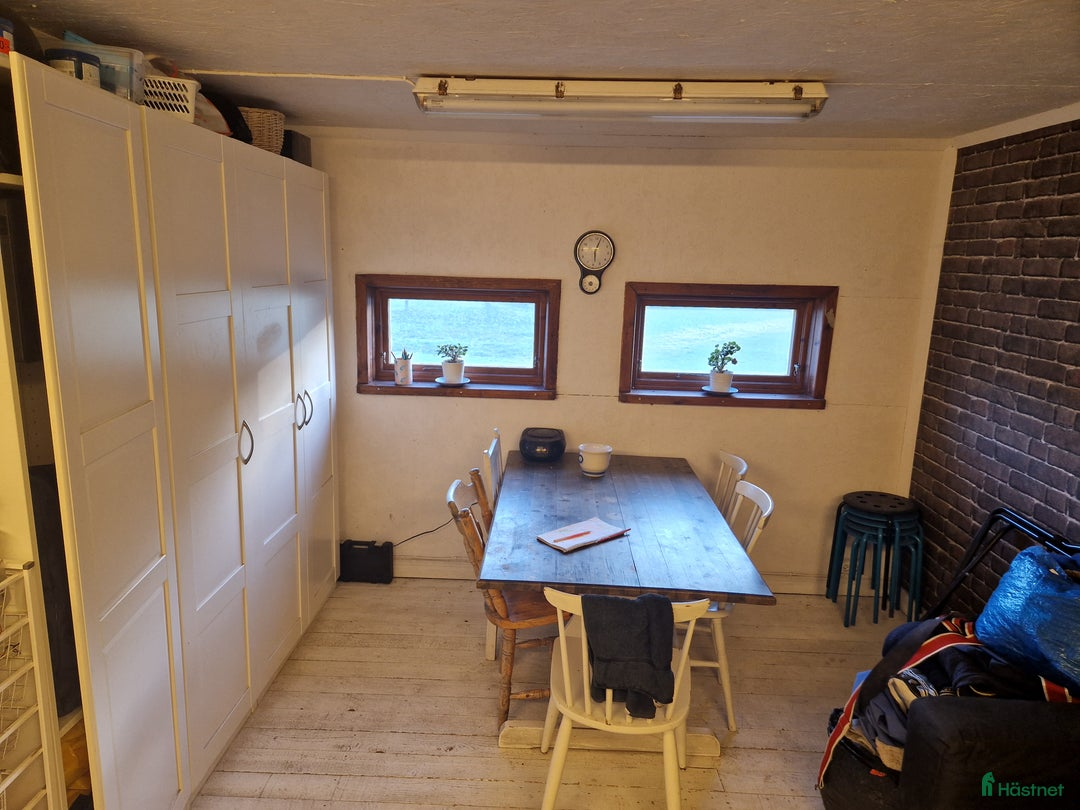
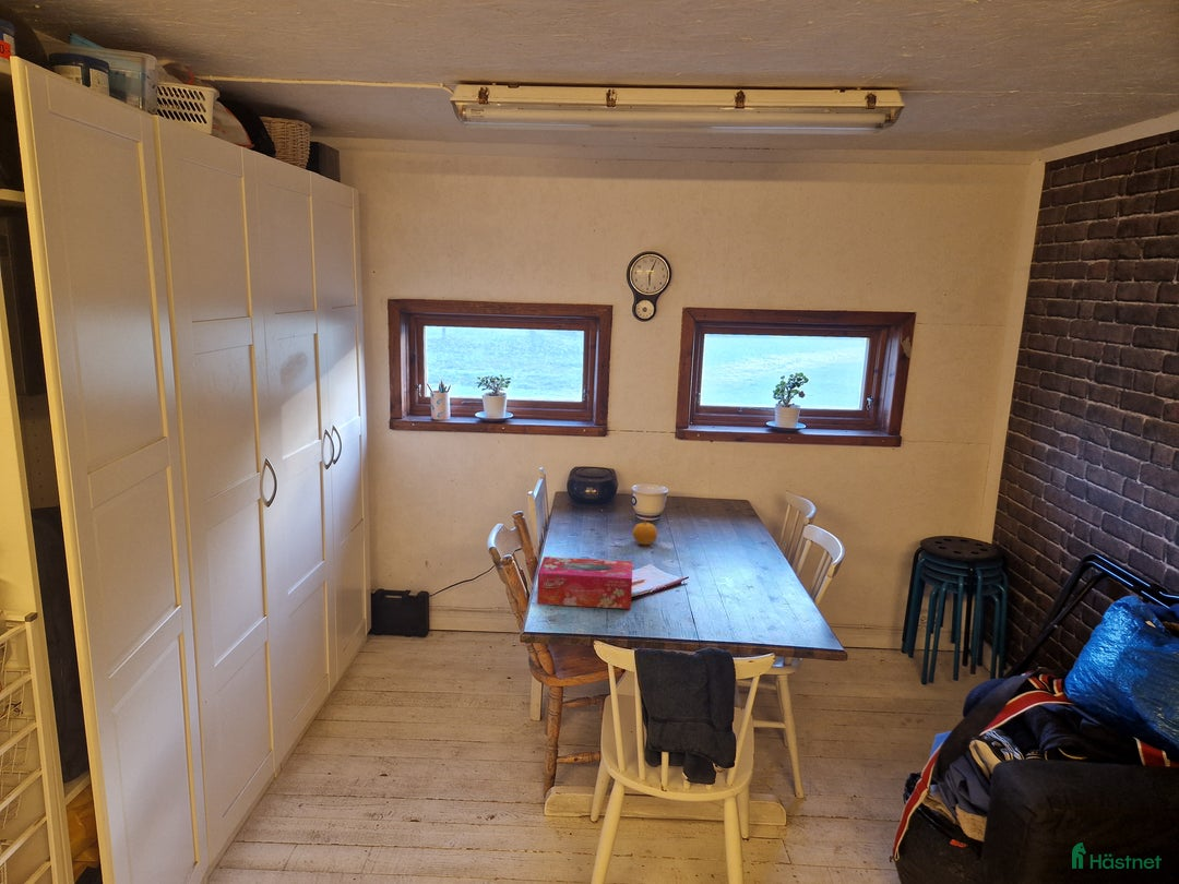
+ tissue box (585, 582)
+ fruit (645, 530)
